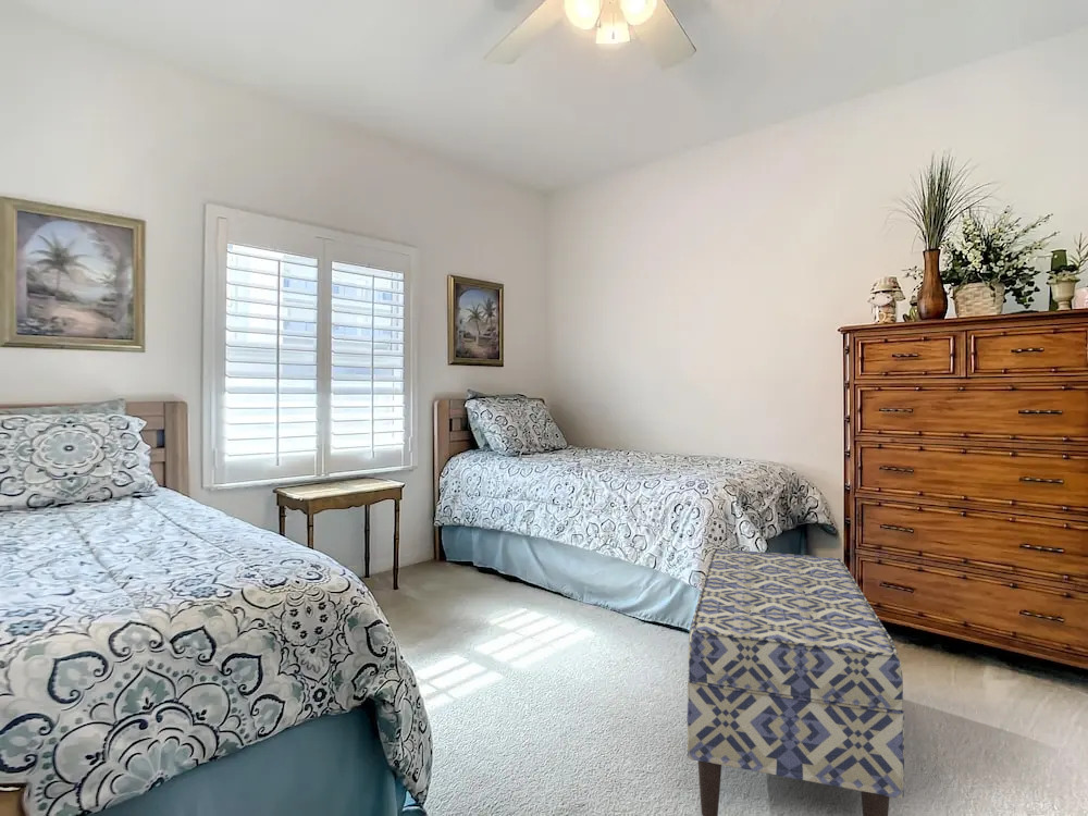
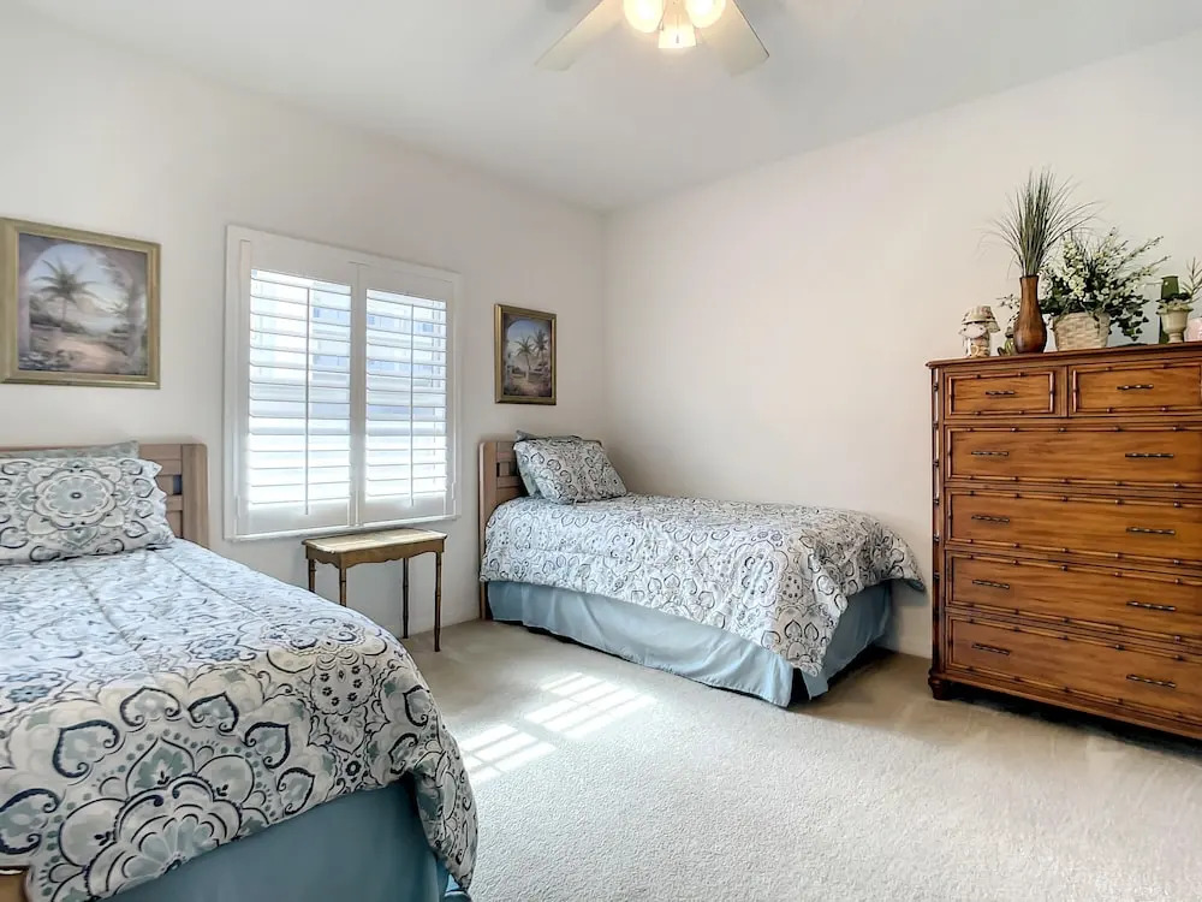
- bench (780, 662)
